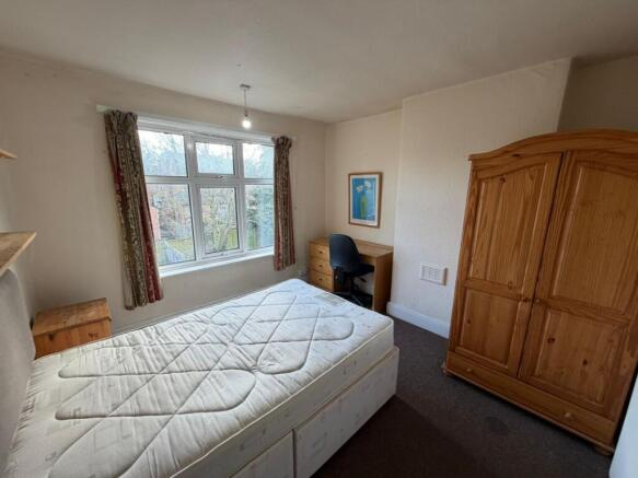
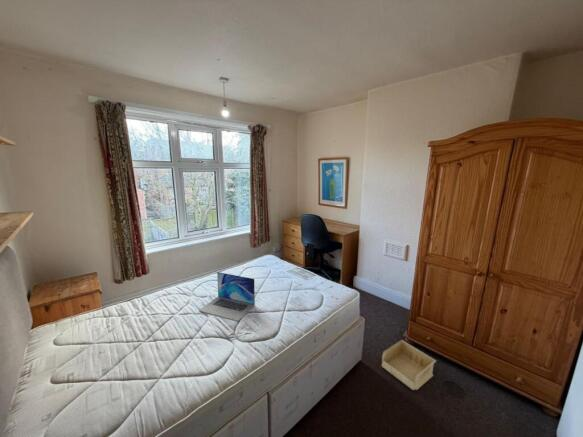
+ laptop (227, 294)
+ storage bin (407, 363)
